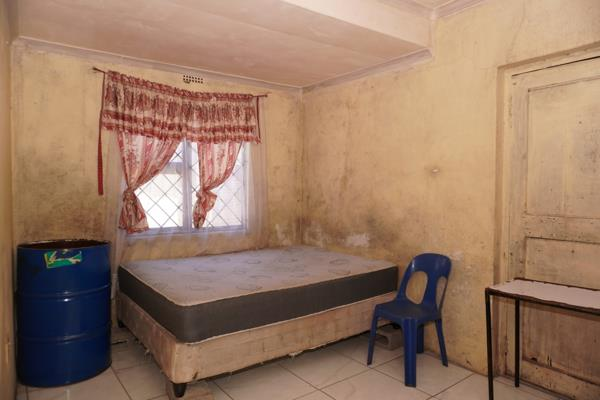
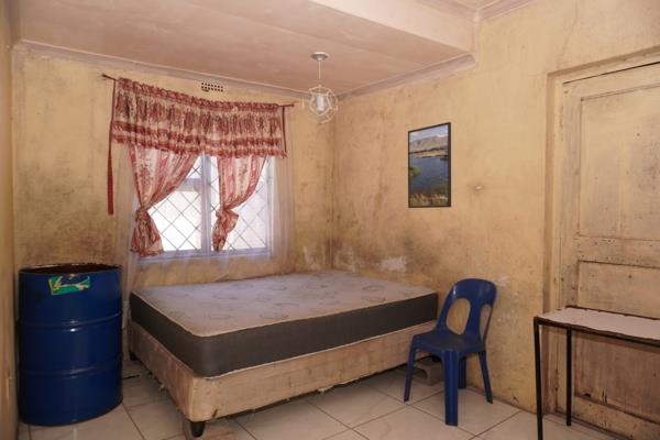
+ pendant light (319, 89)
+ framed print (428, 167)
